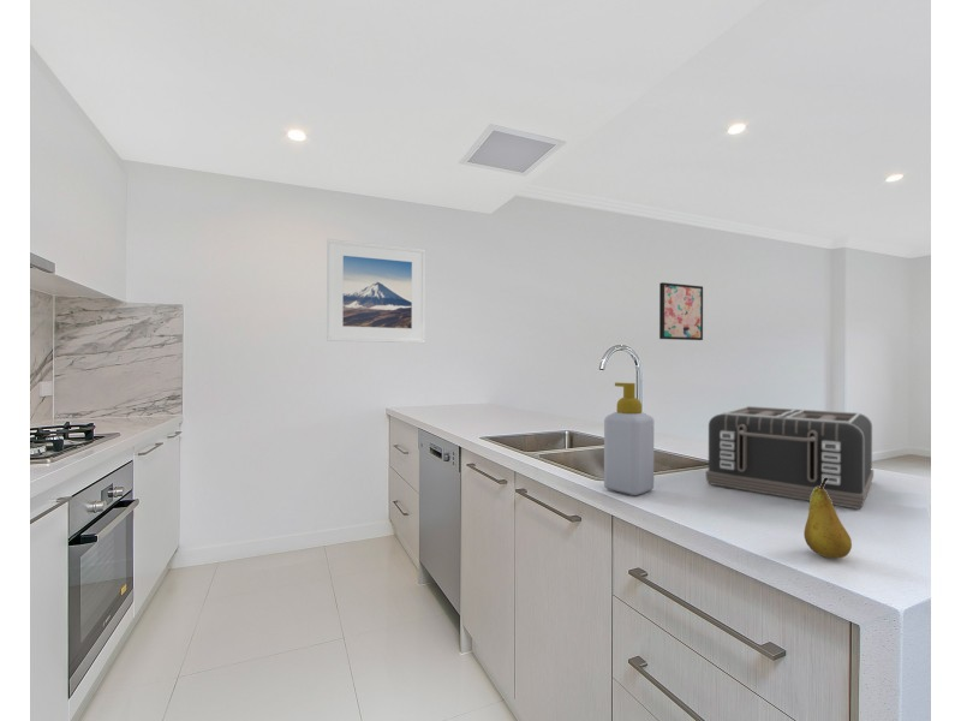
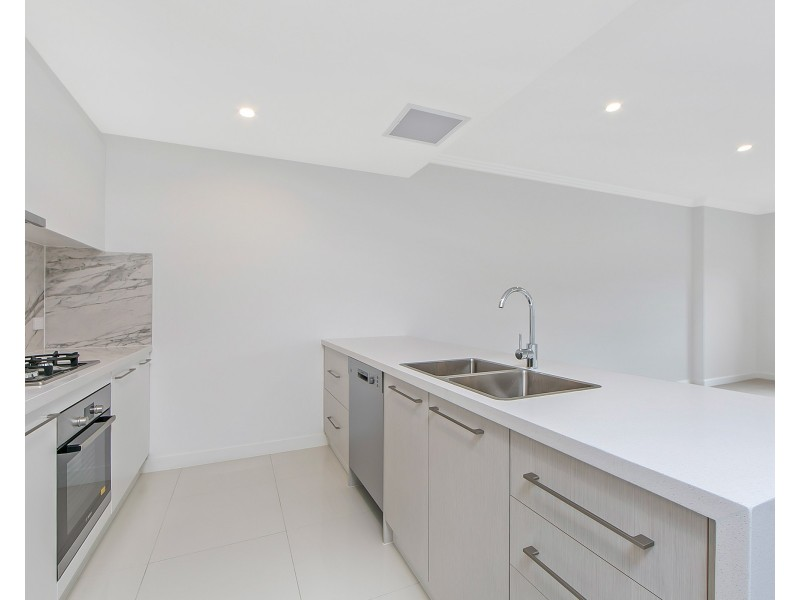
- wall art (681, 311)
- toaster (788, 448)
- soap bottle (628, 436)
- fruit (826, 516)
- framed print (377, 293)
